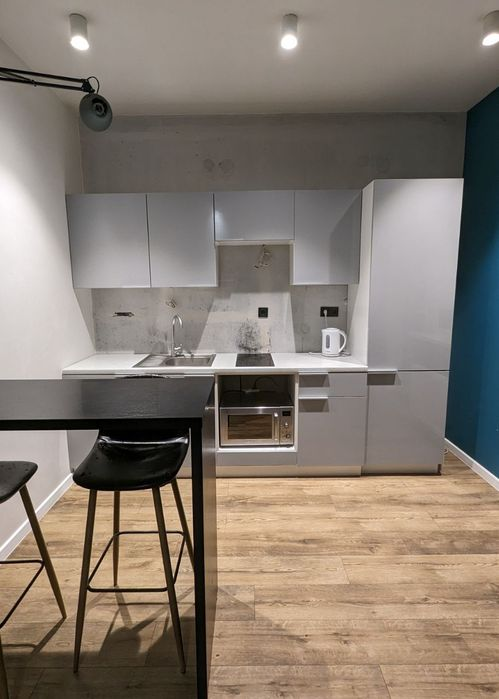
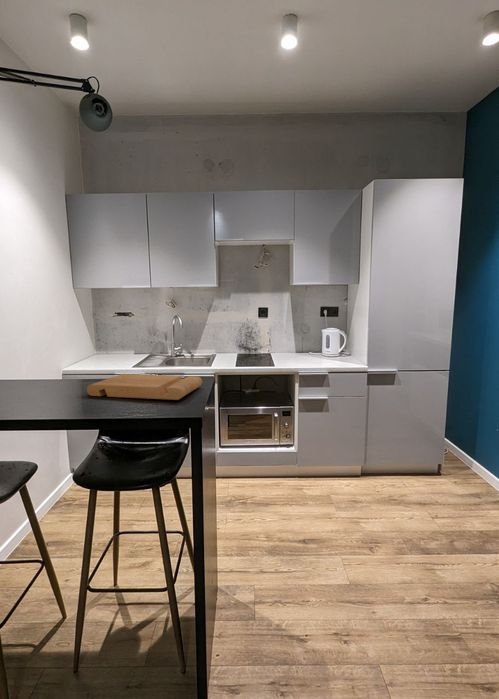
+ cutting board (147, 385)
